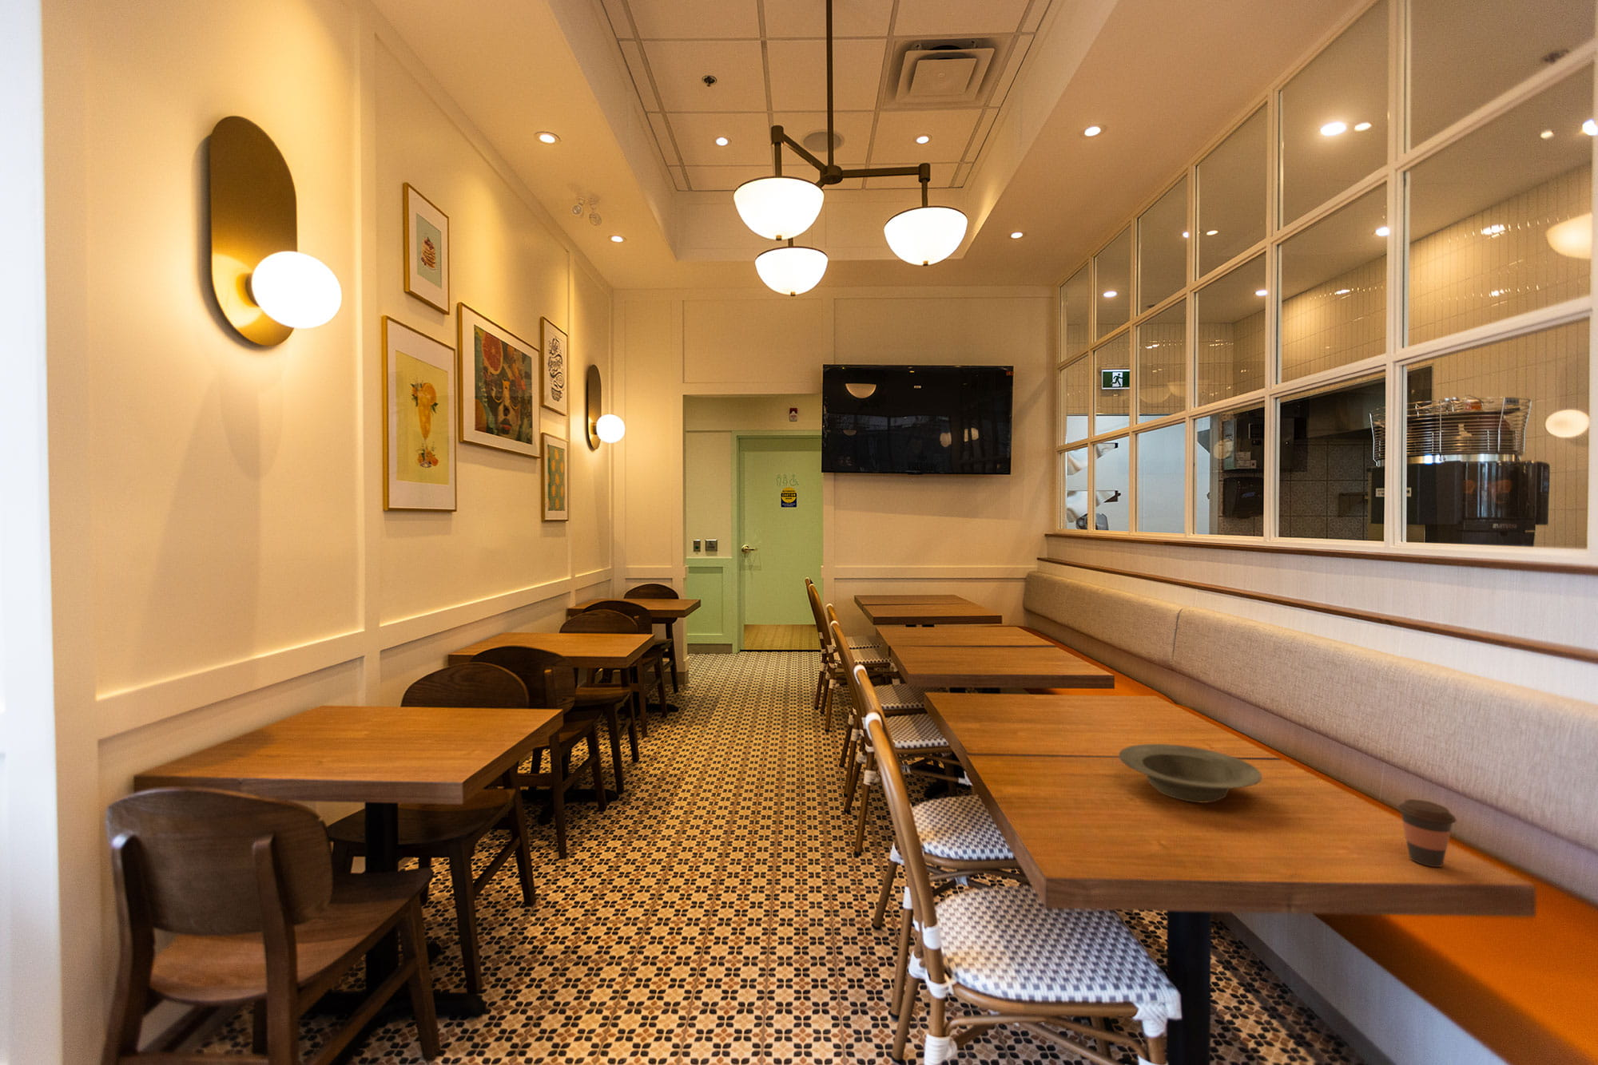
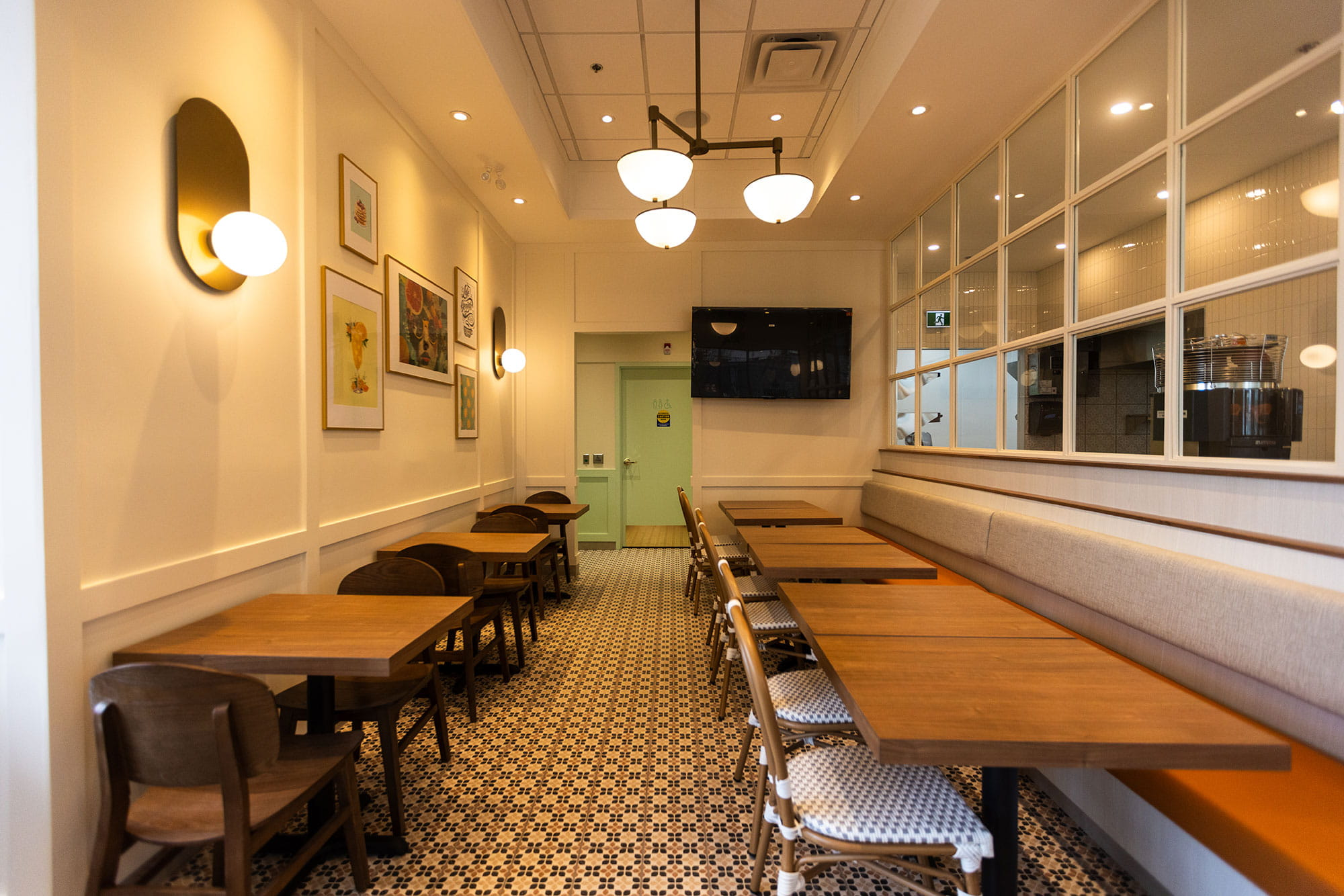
- coffee cup (1426, 833)
- bowl (1187, 777)
